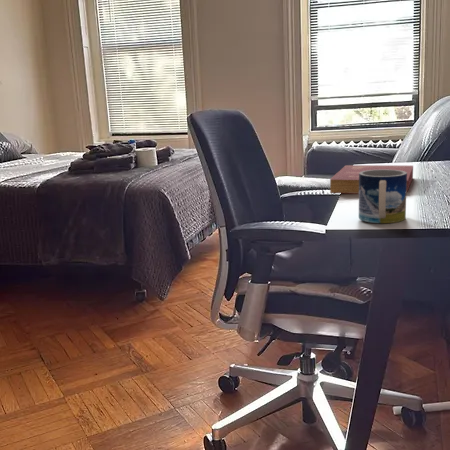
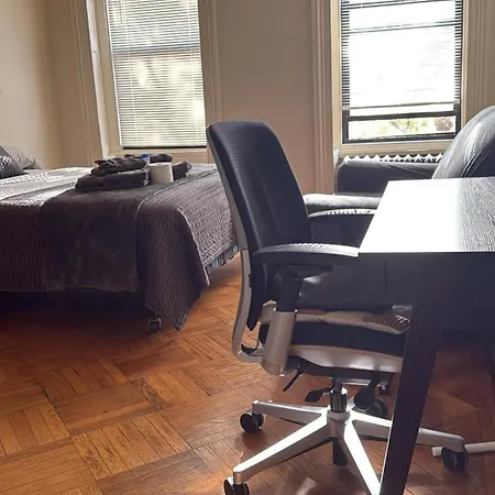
- mug (381, 197)
- book (373, 169)
